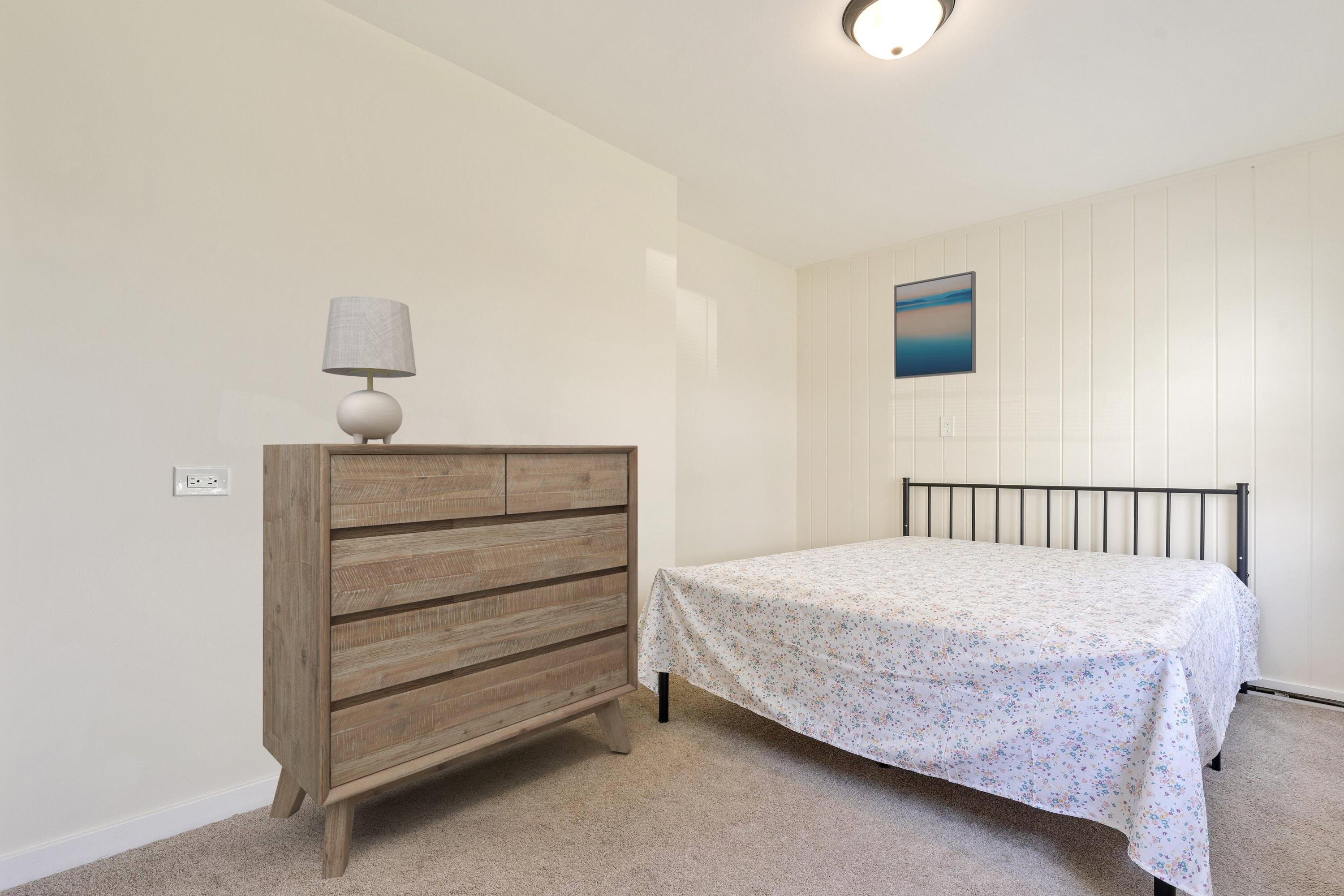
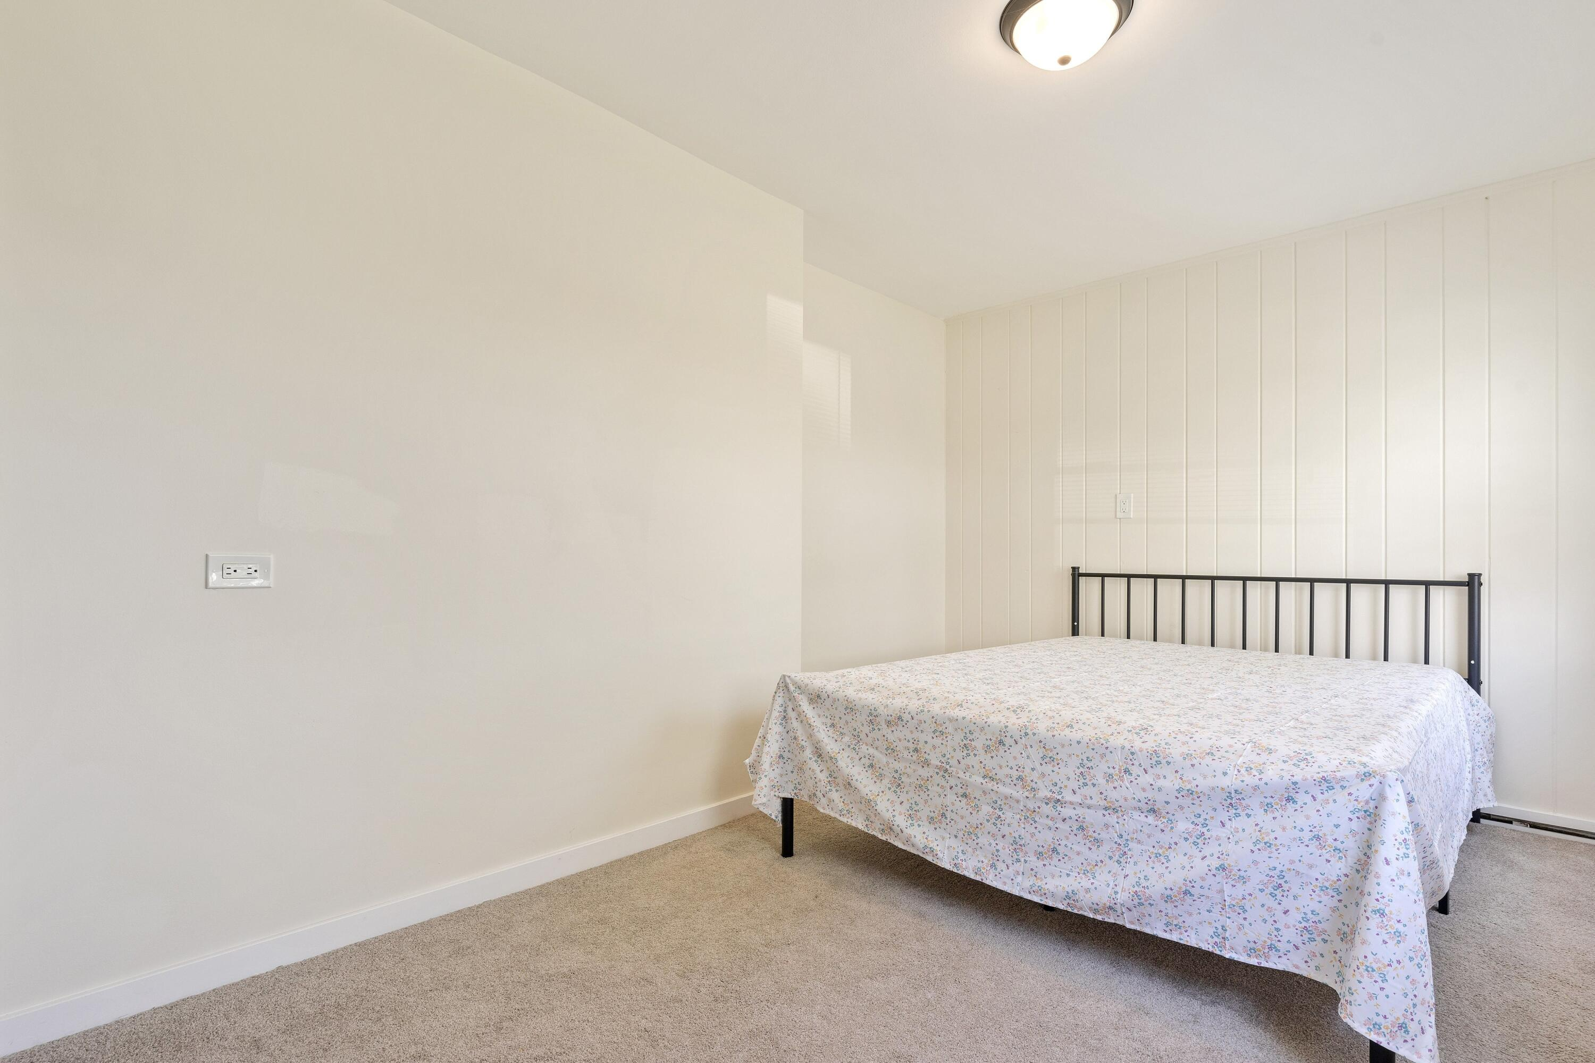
- table lamp (369, 373)
- dresser (470, 612)
- wall art (933, 327)
